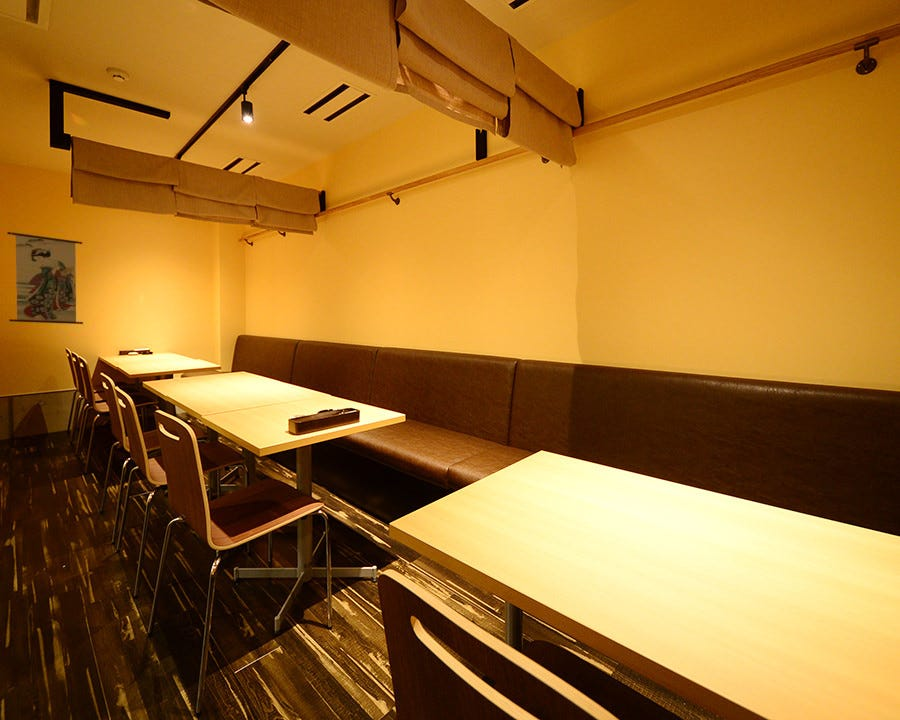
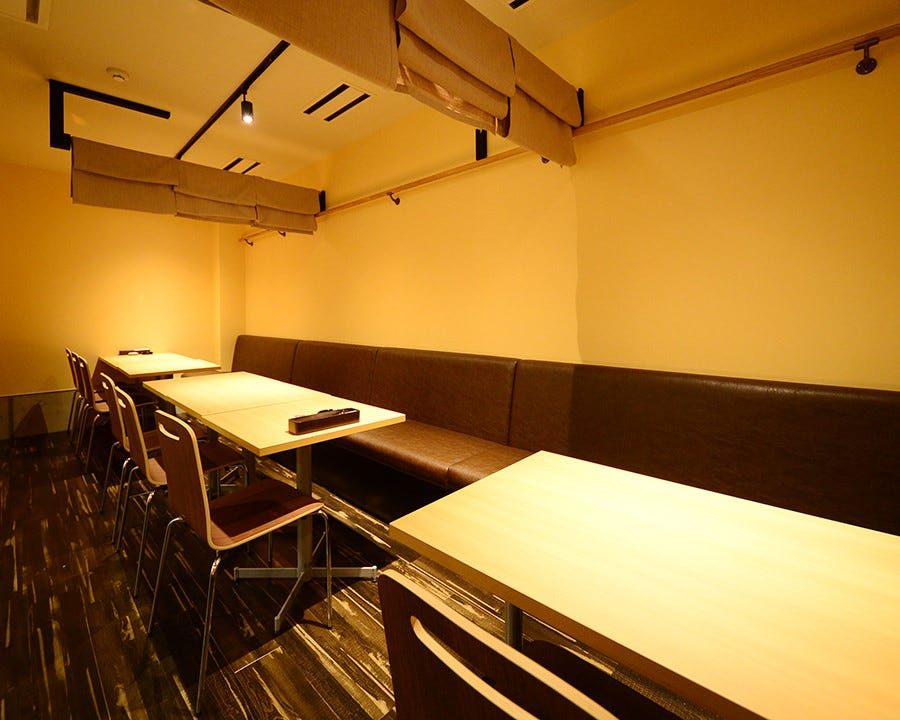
- wall scroll (47, 273)
